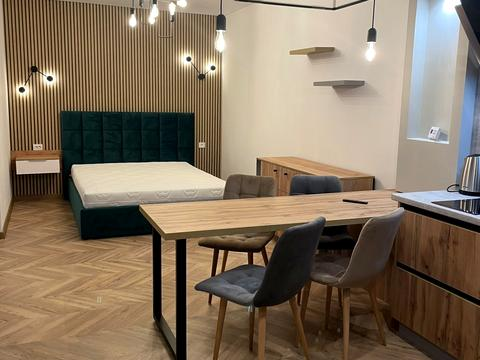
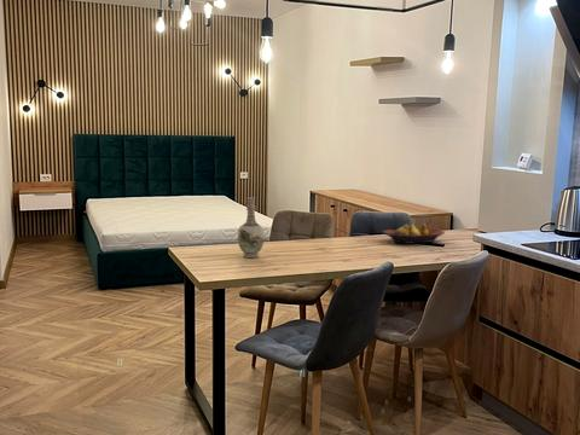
+ vase (250, 227)
+ fruit bowl (413, 232)
